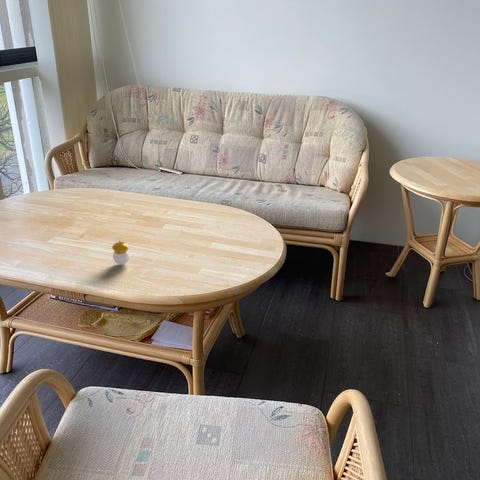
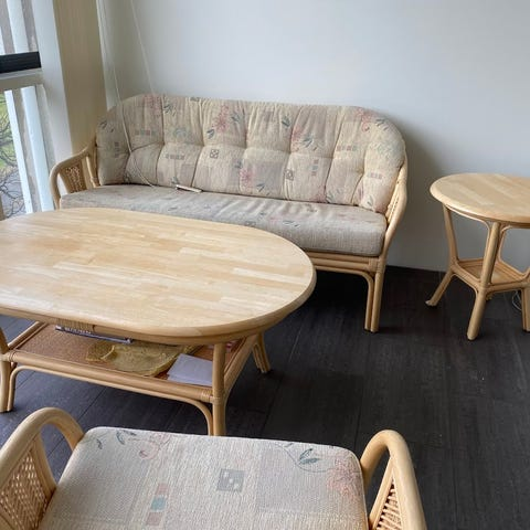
- candle (121, 252)
